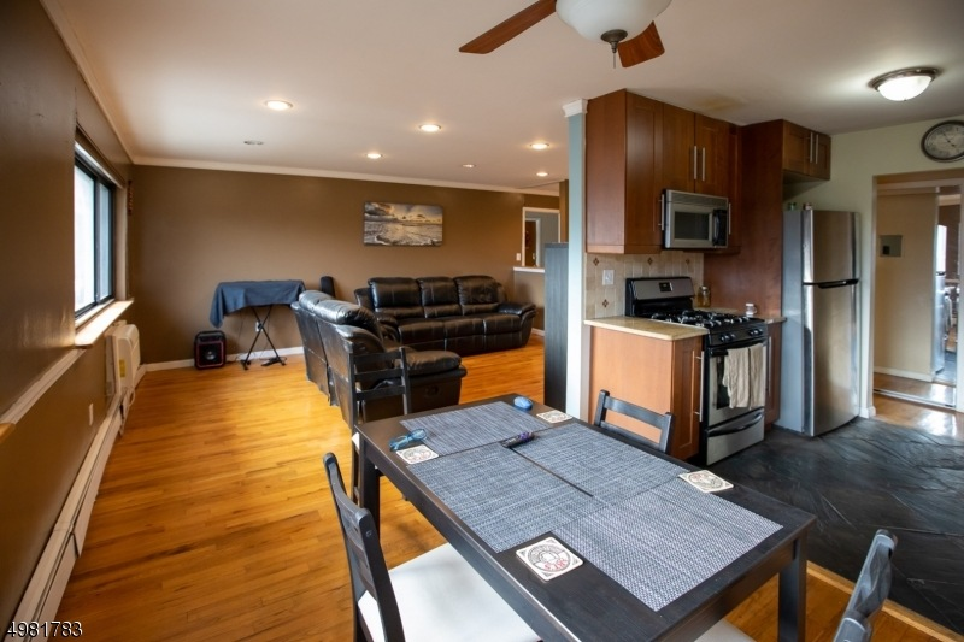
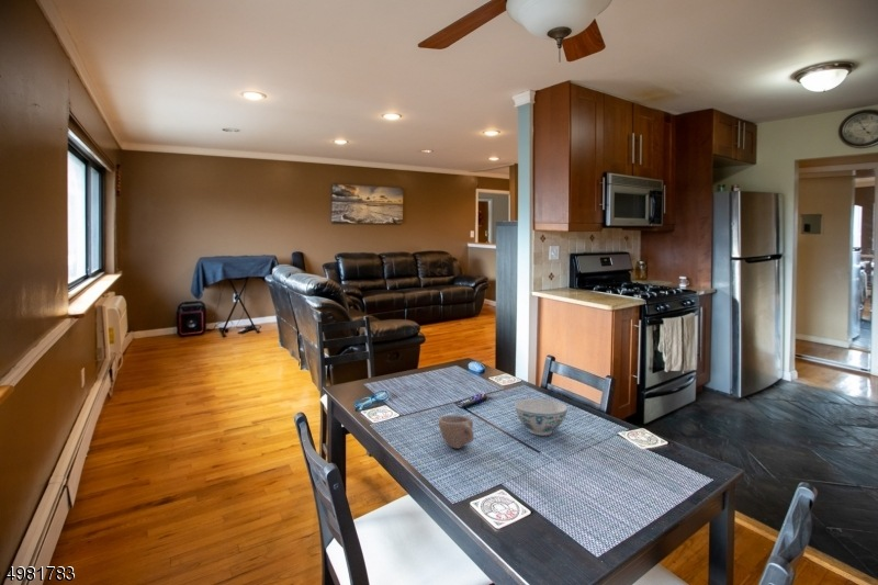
+ cup (459, 432)
+ chinaware (540, 418)
